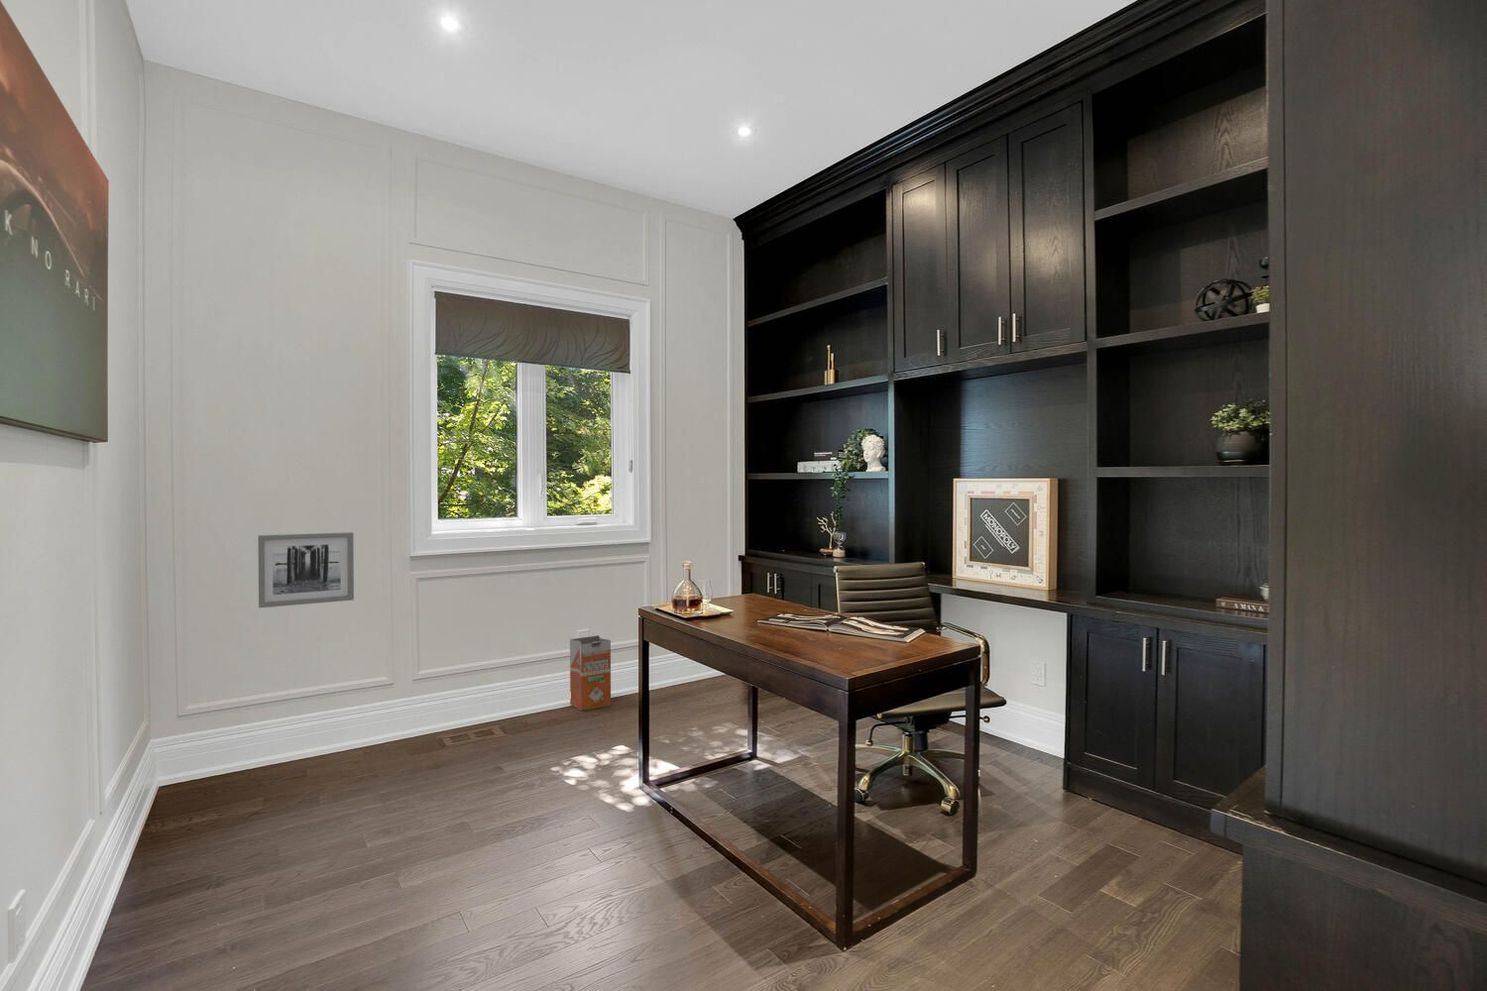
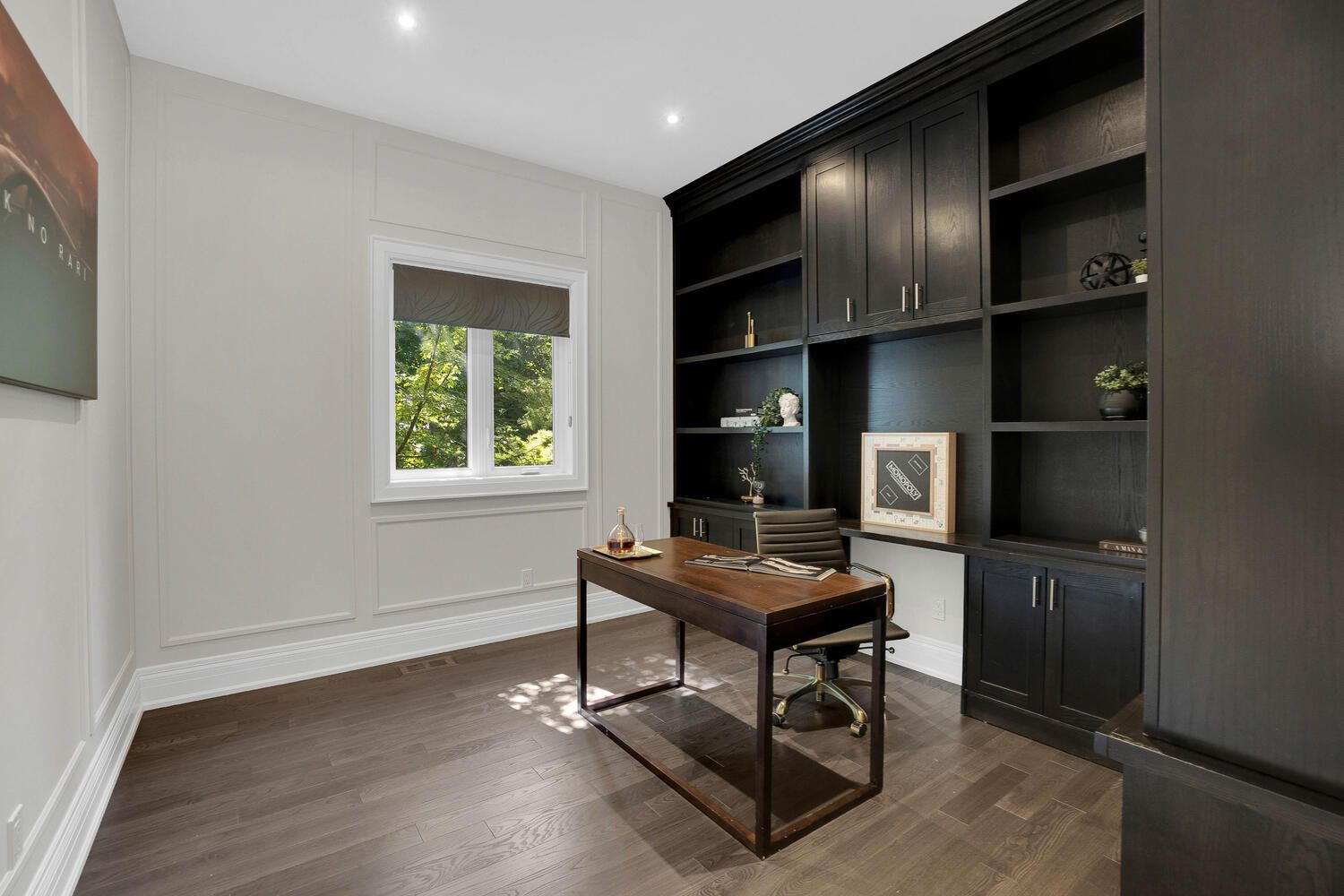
- waste bin (591, 671)
- wall art (308, 567)
